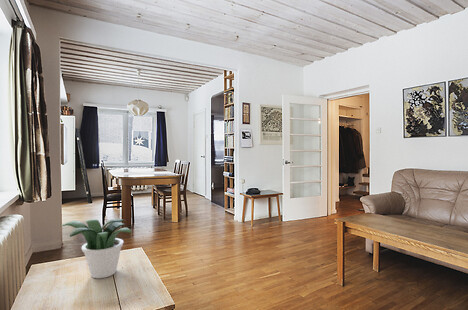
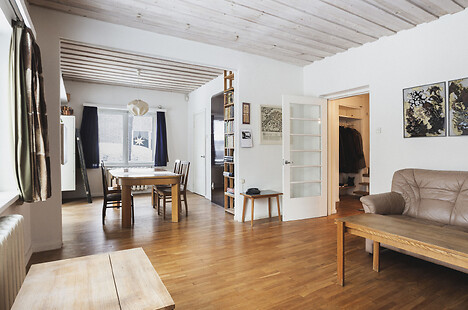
- potted plant (96, 247)
